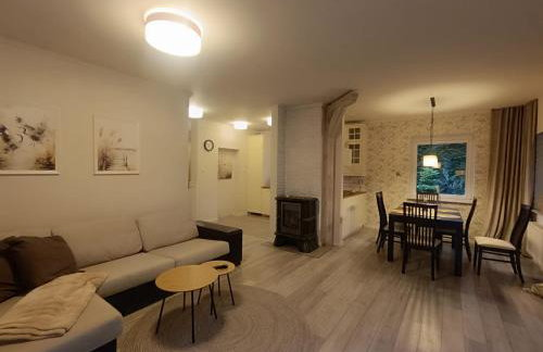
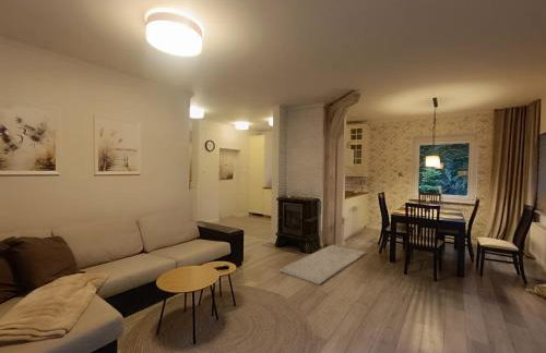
+ rug (327, 260)
